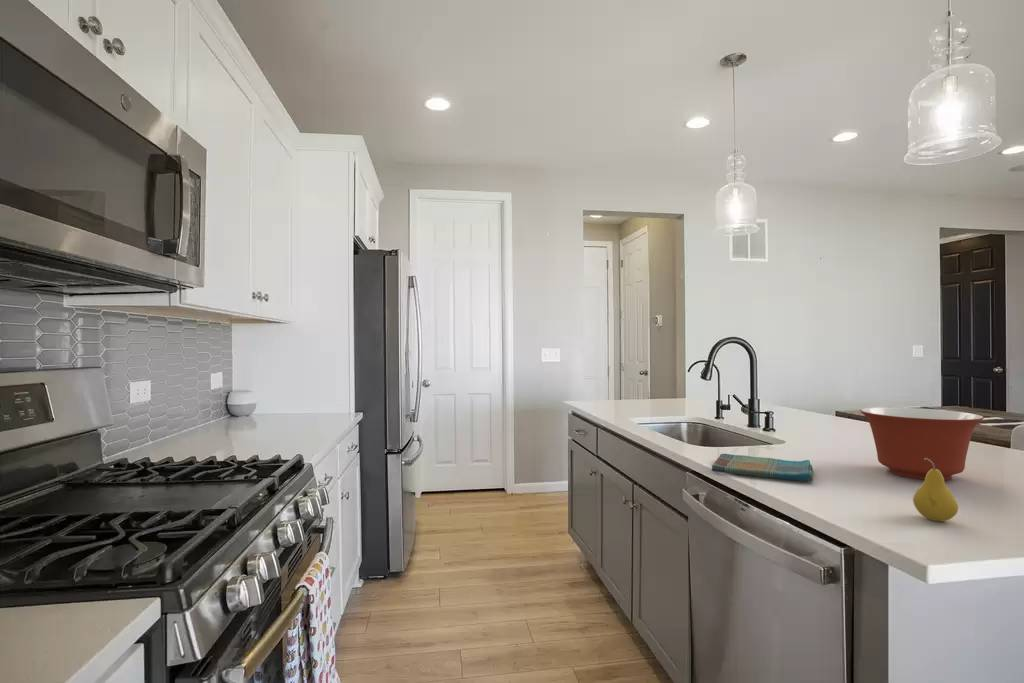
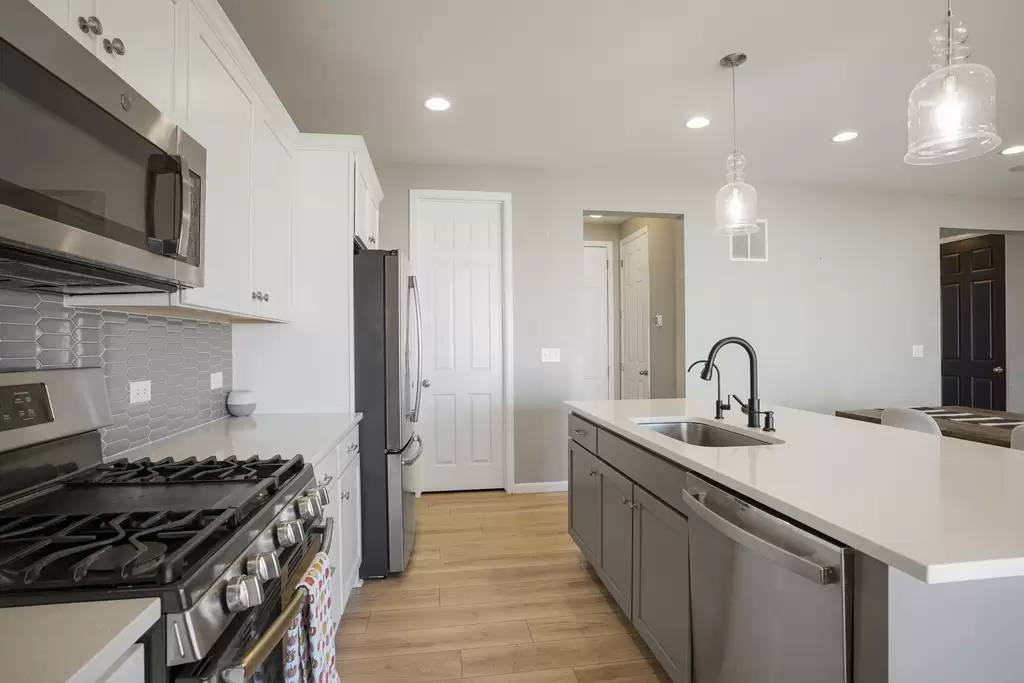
- fruit (934, 488)
- dish towel (762, 465)
- mixing bowl (918, 443)
